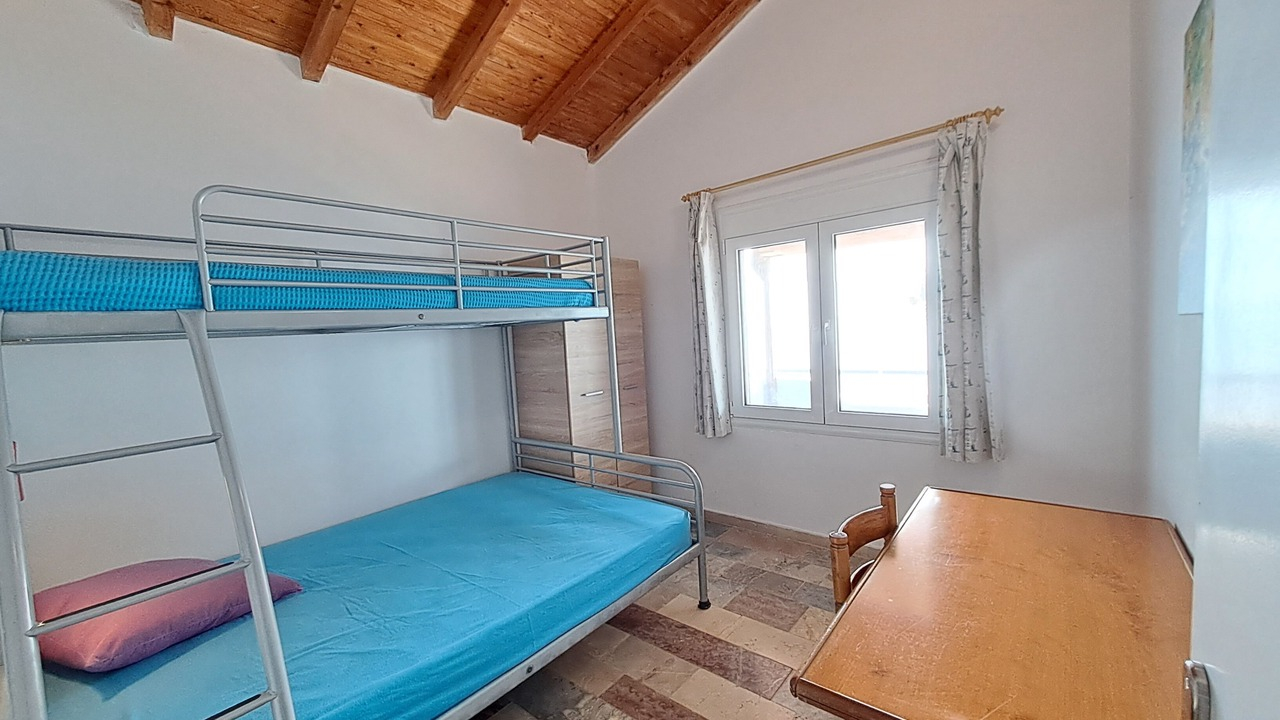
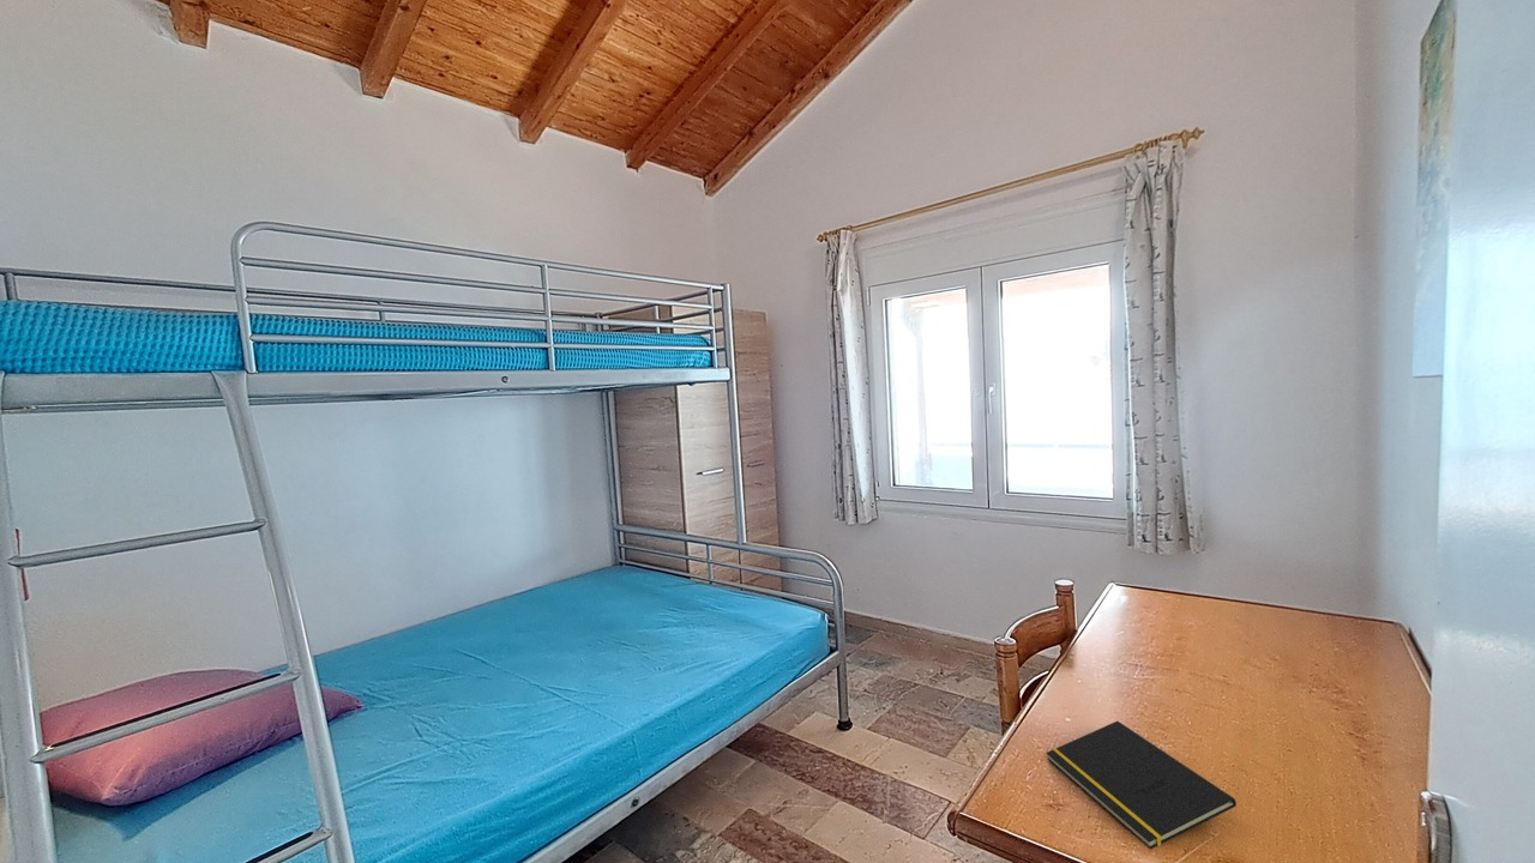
+ notepad (1132, 777)
